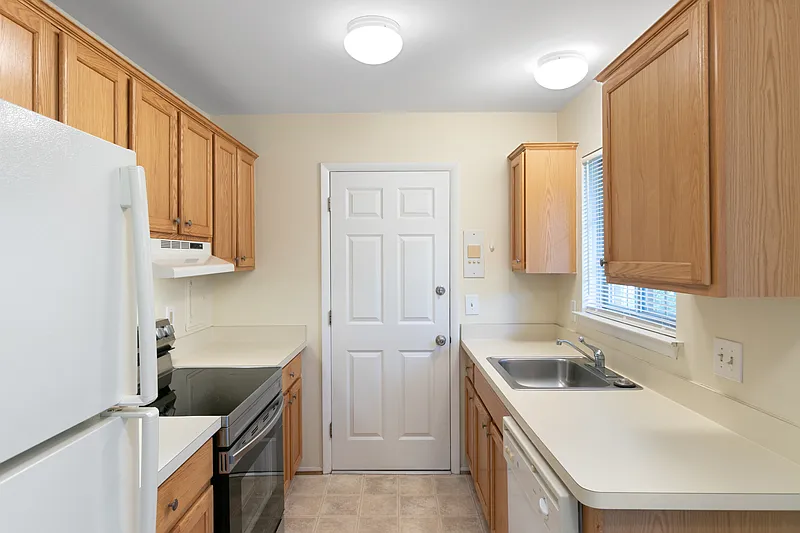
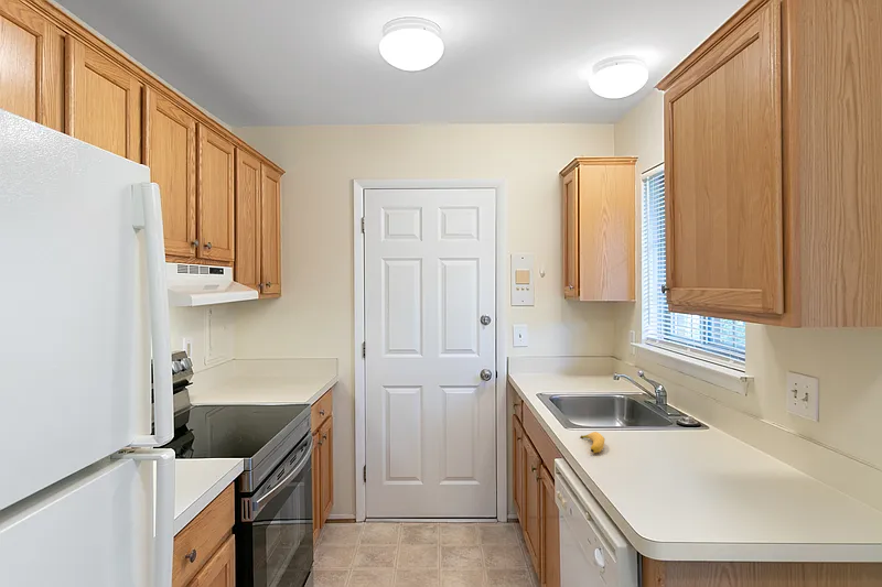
+ banana (592, 439)
